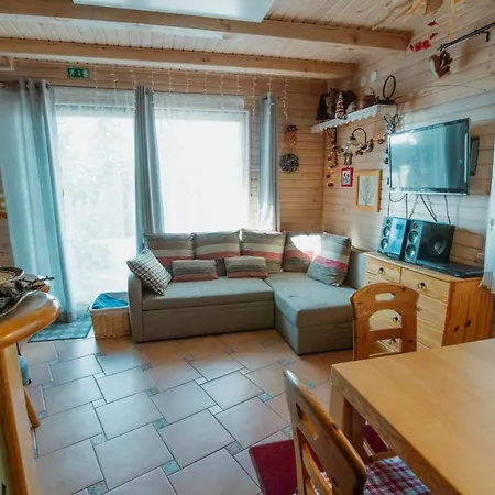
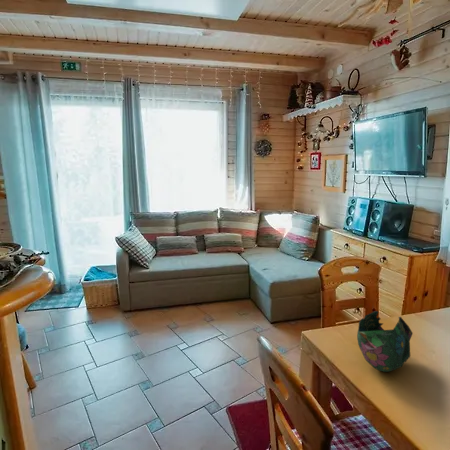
+ decorative bowl (384, 340)
